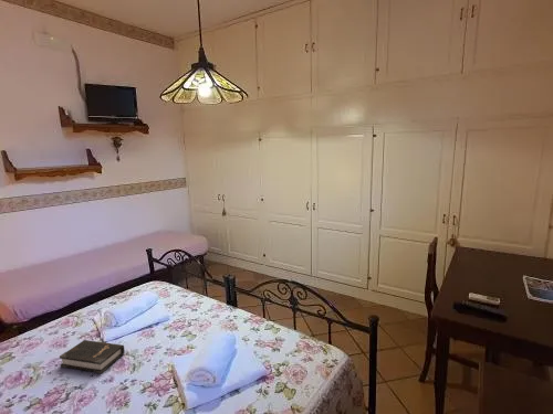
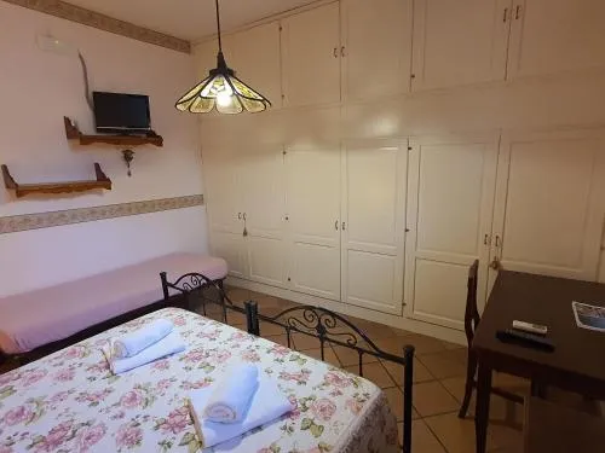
- hardback book (93, 354)
